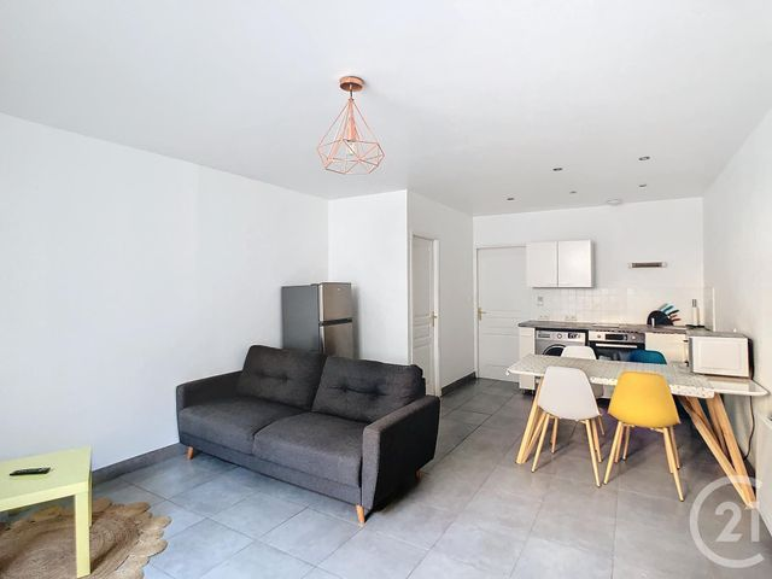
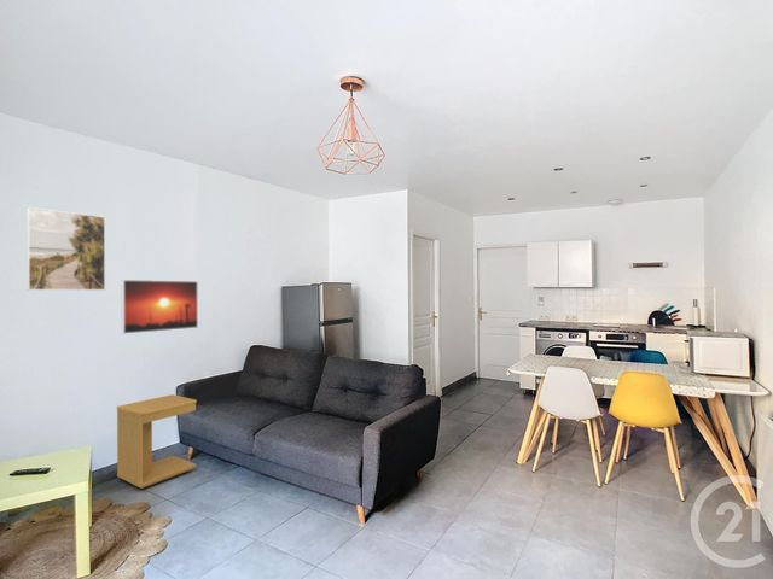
+ side table (151, 439)
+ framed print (68, 251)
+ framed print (162, 305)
